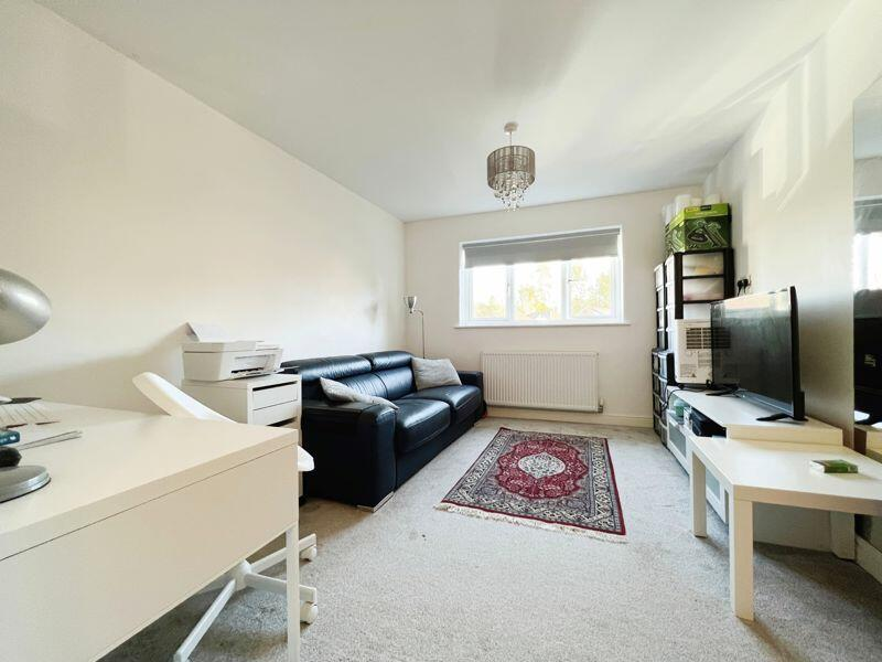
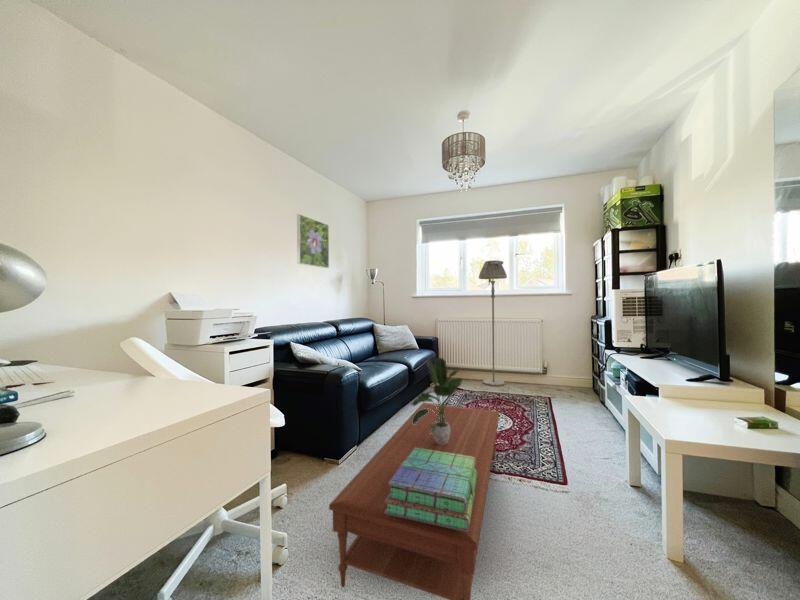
+ floor lamp (492, 322)
+ stack of books (435, 485)
+ coffee table (440, 451)
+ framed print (314, 242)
+ potted plant (437, 397)
